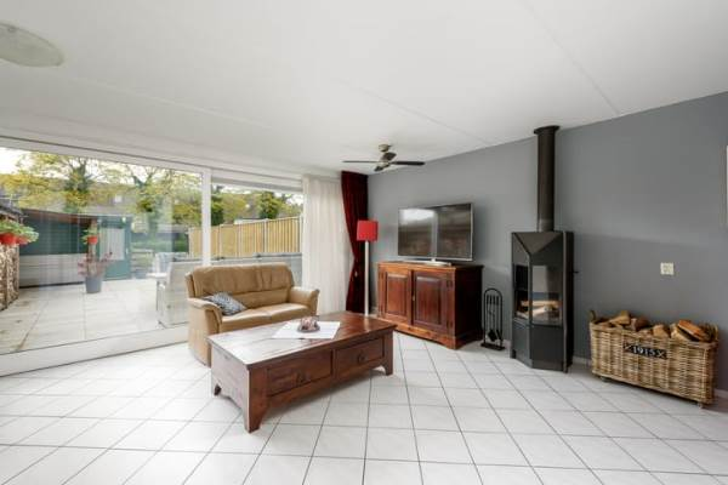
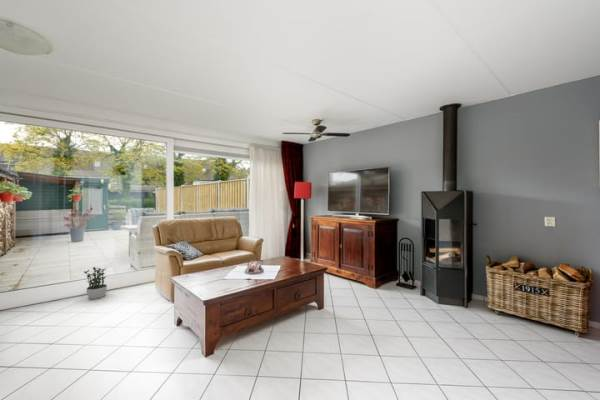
+ potted plant (95, 281)
